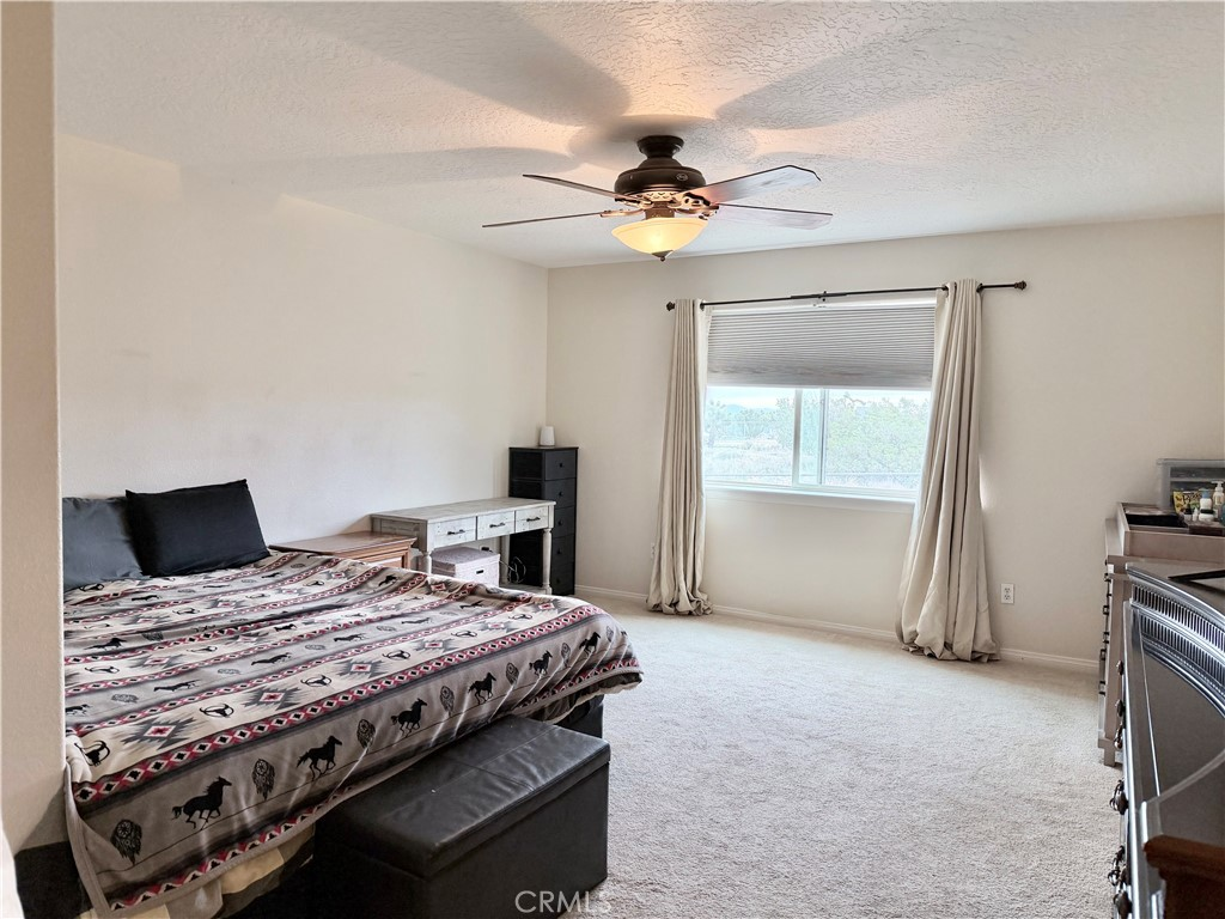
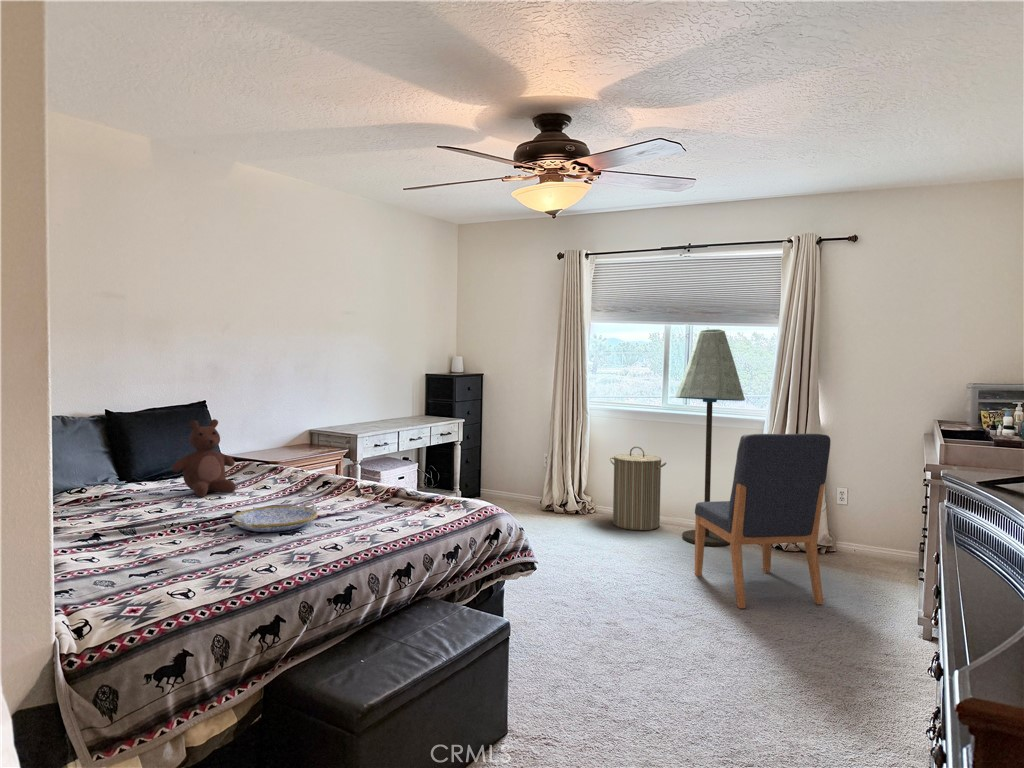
+ chair (757, 509)
+ teddy bear (208, 456)
+ serving tray (275, 516)
+ laundry hamper (636, 485)
+ floor lamp (708, 434)
